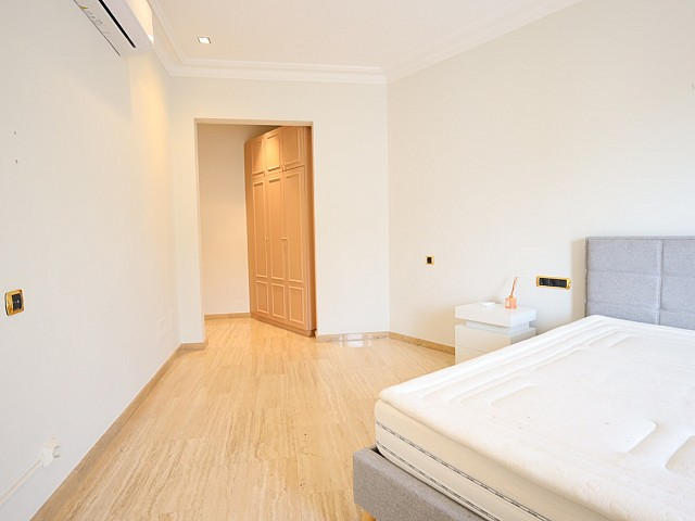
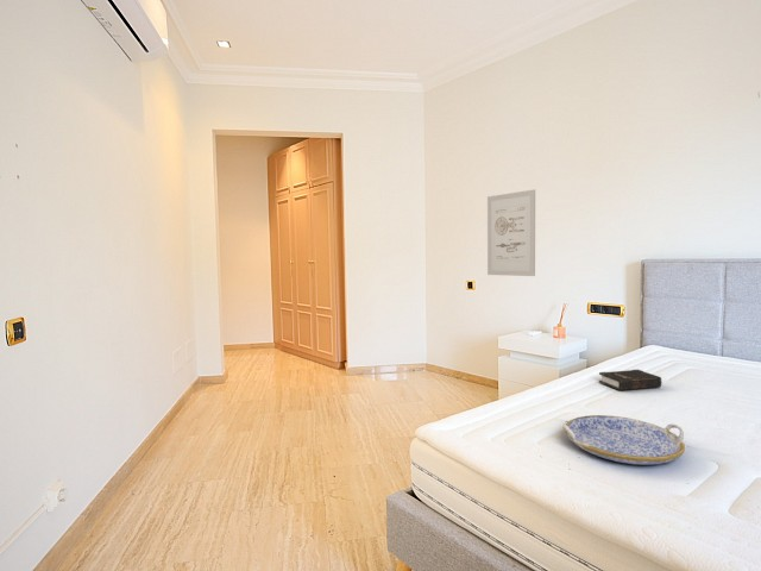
+ hardback book (629, 379)
+ wall art (510, 234)
+ serving tray (621, 435)
